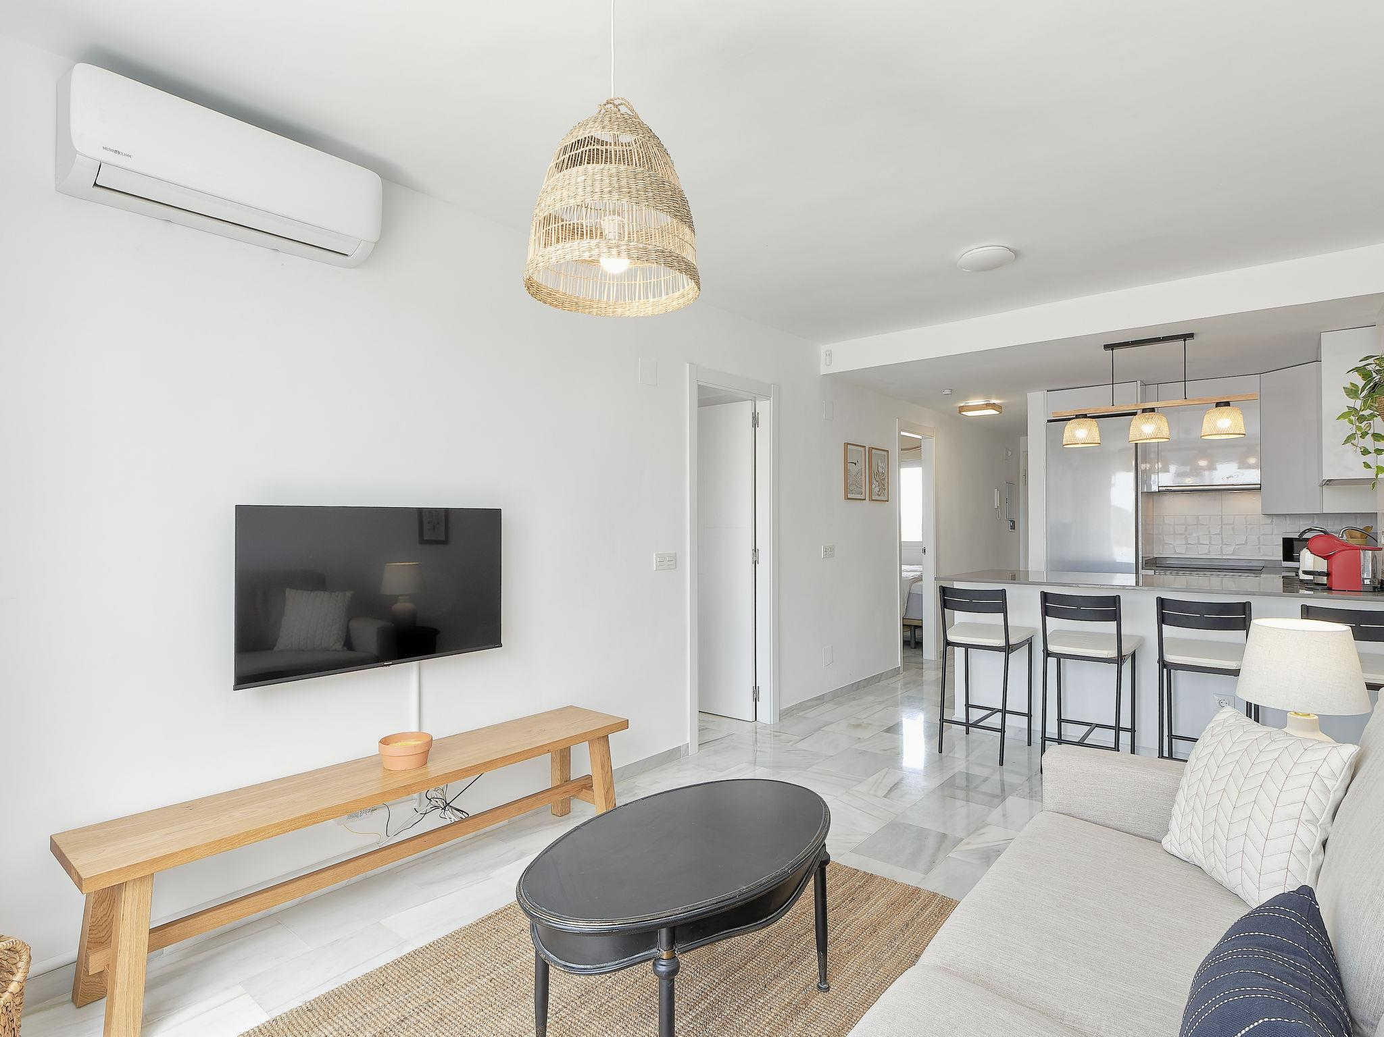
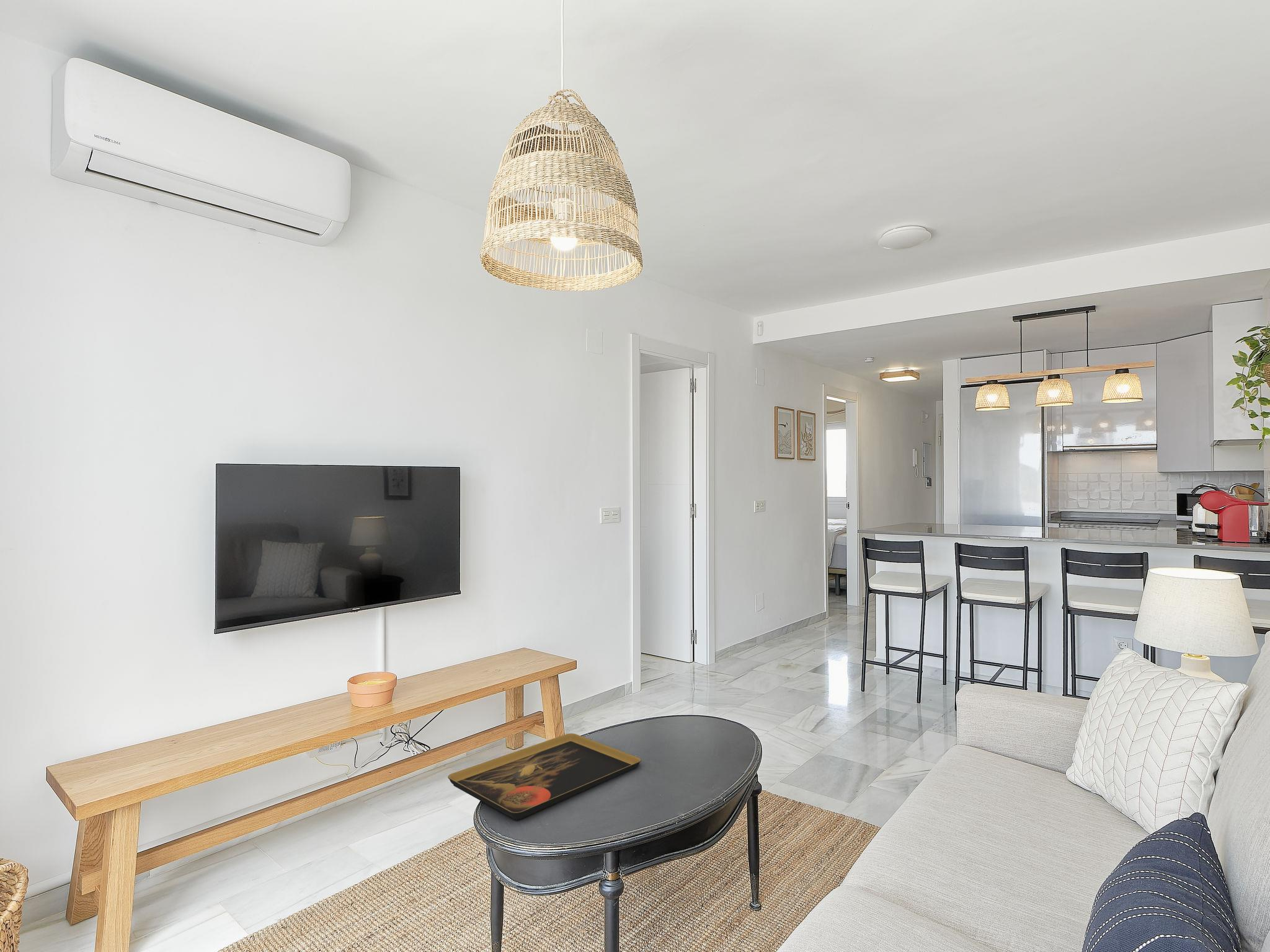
+ decorative tray (547, 772)
